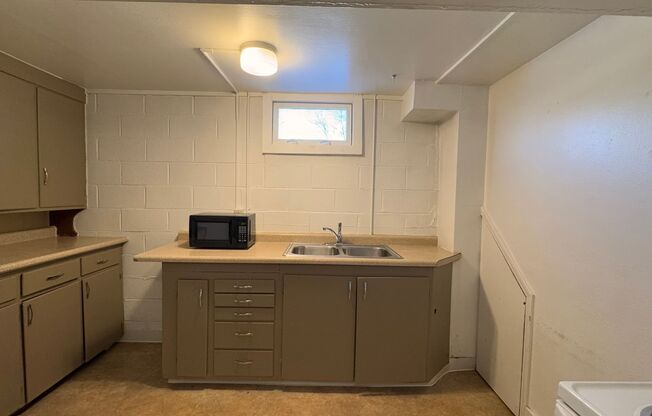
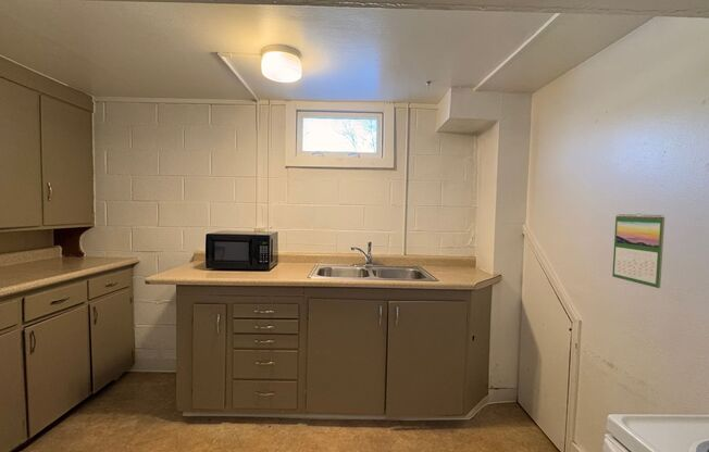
+ calendar (636, 248)
